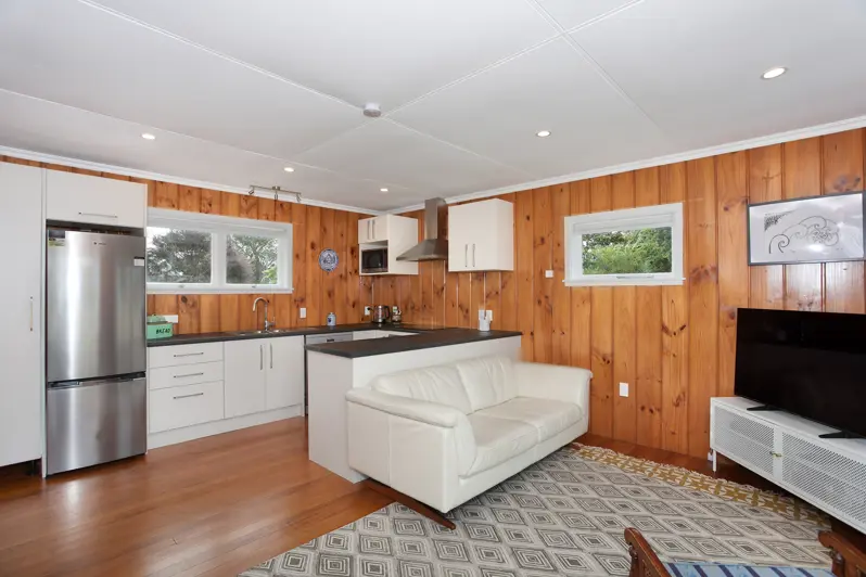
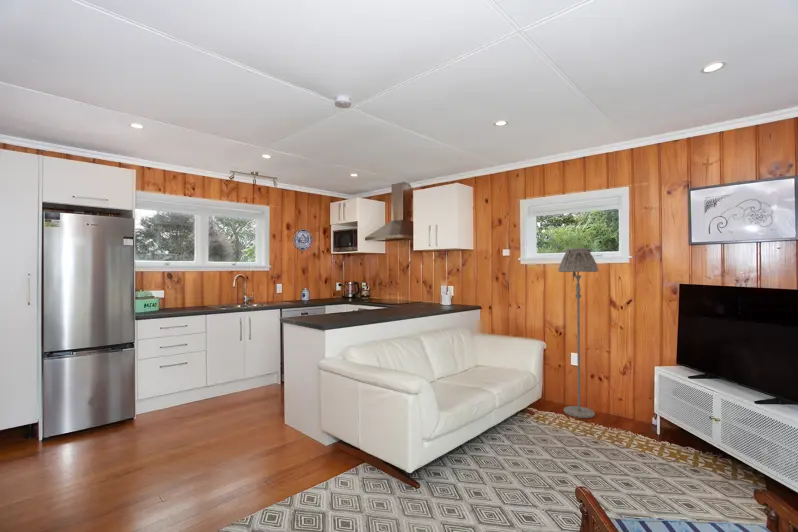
+ floor lamp (578, 330)
